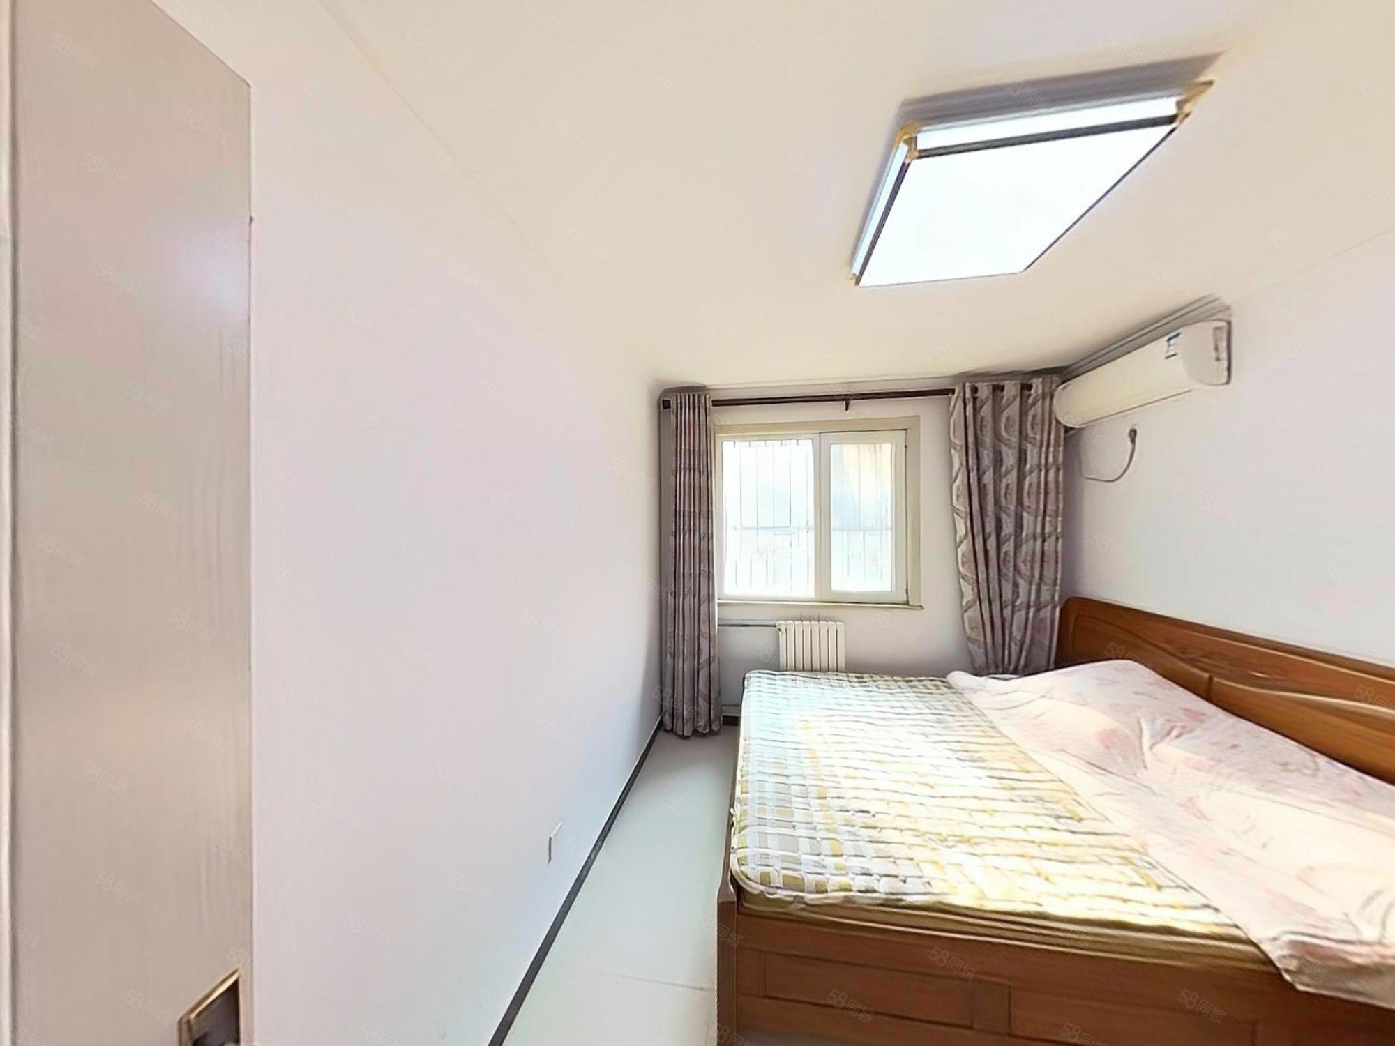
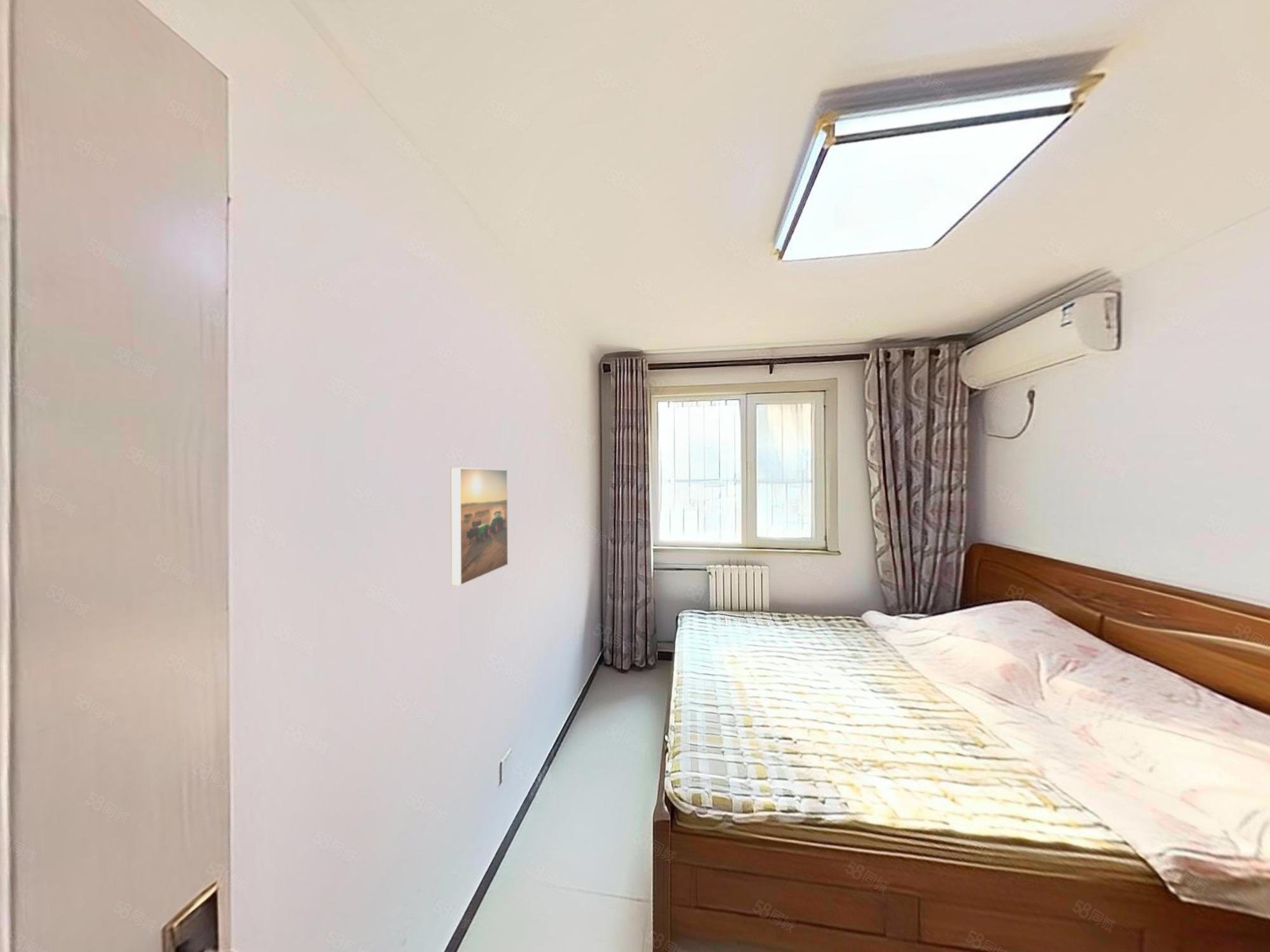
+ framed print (482, 521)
